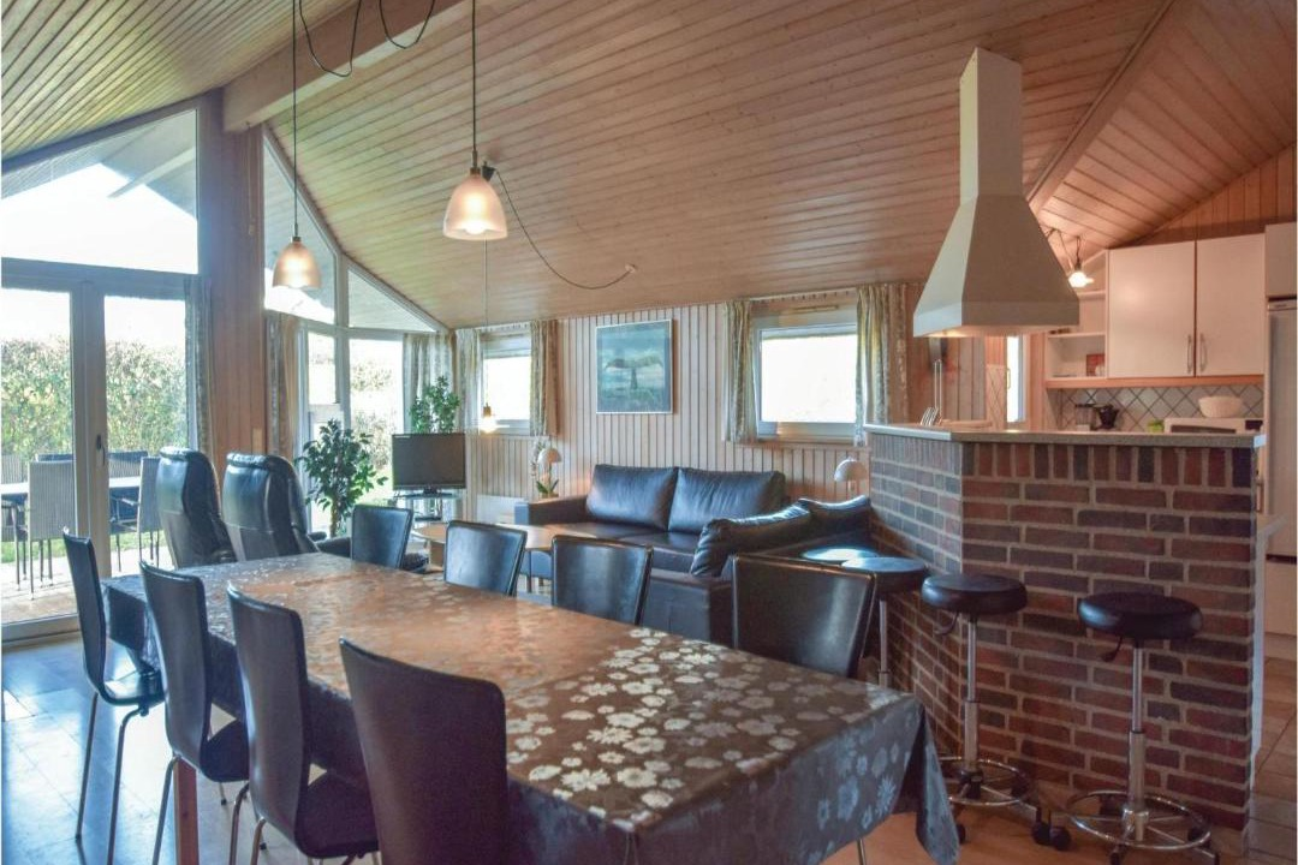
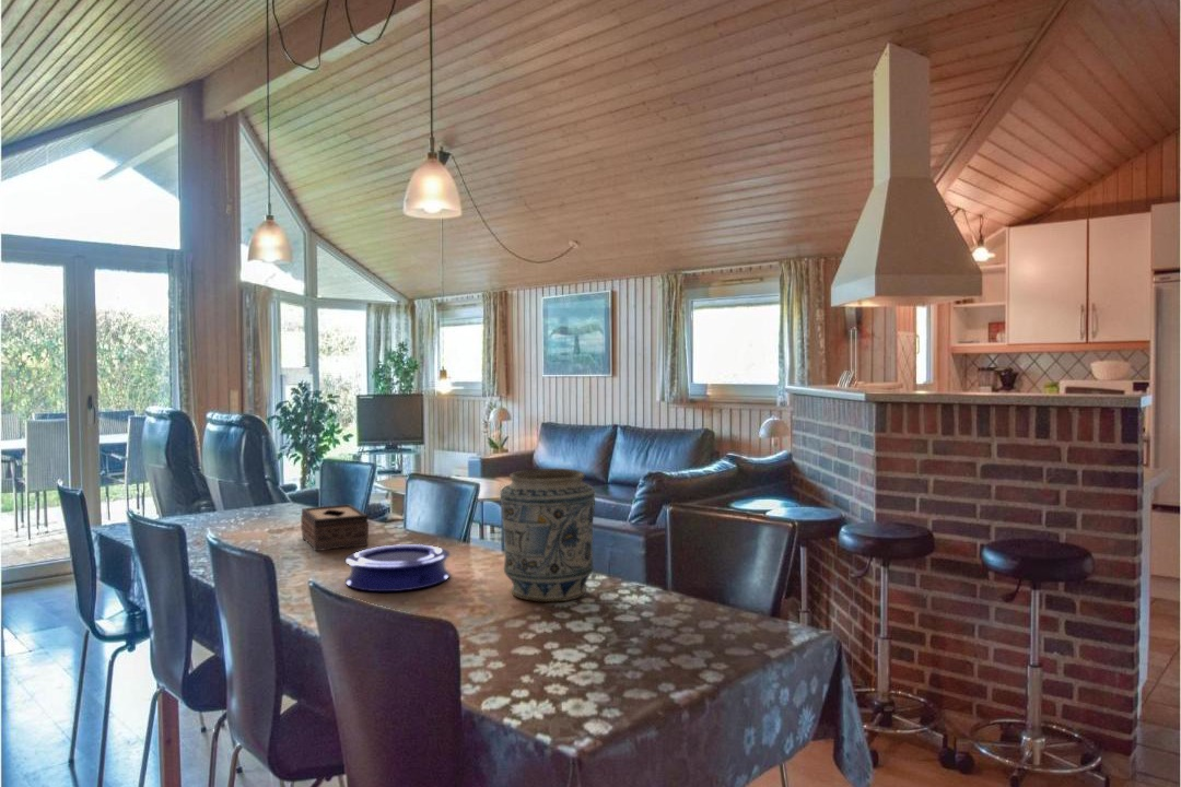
+ tissue box (334, 526)
+ plate (398, 566)
+ vase (548, 532)
